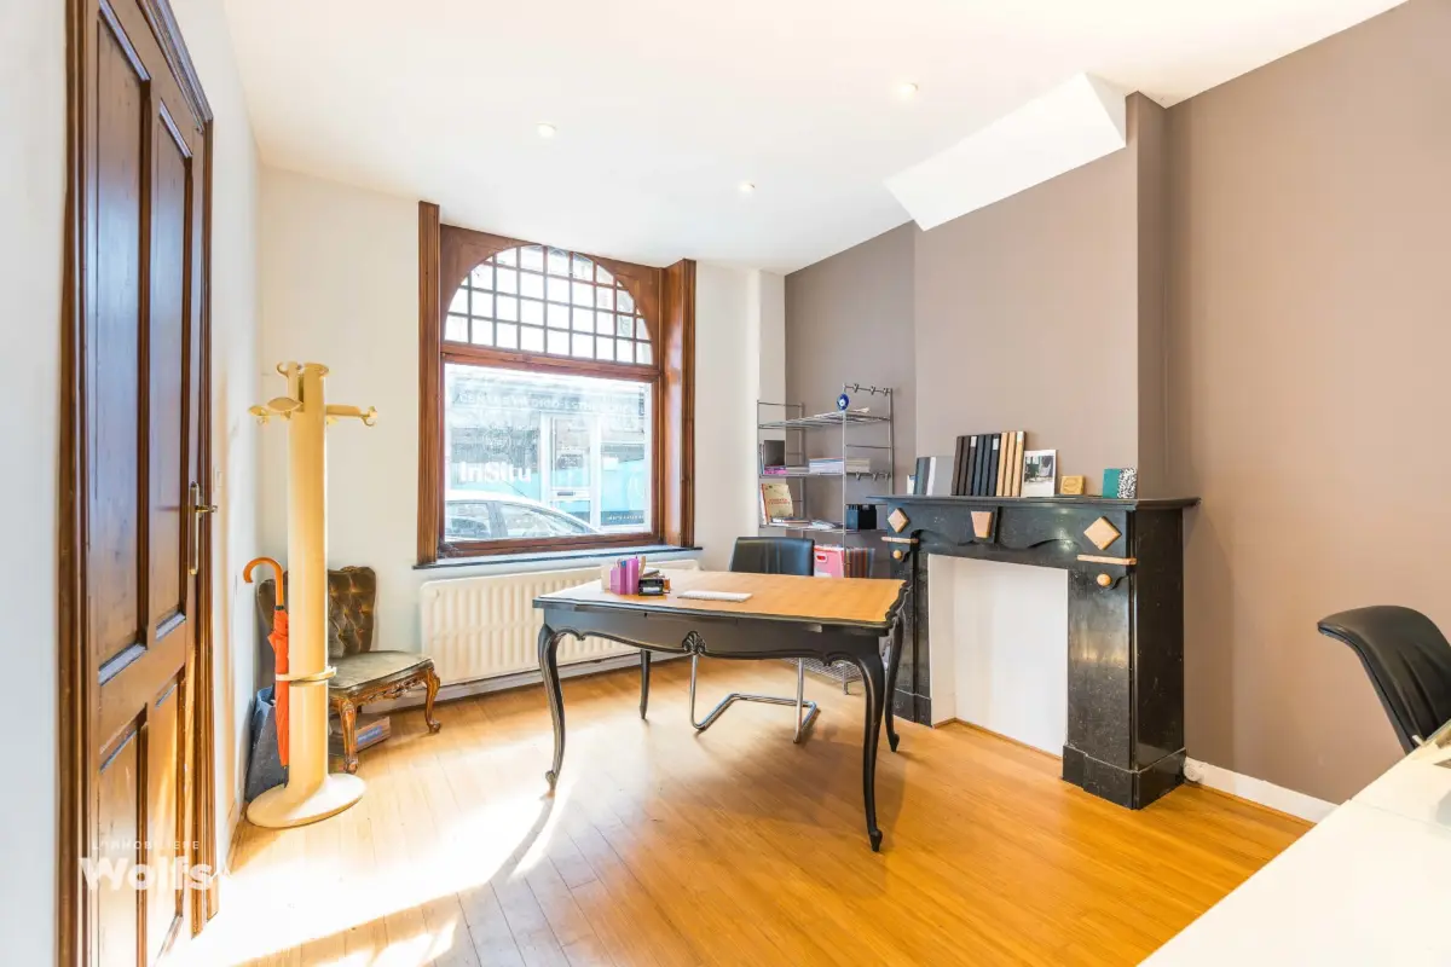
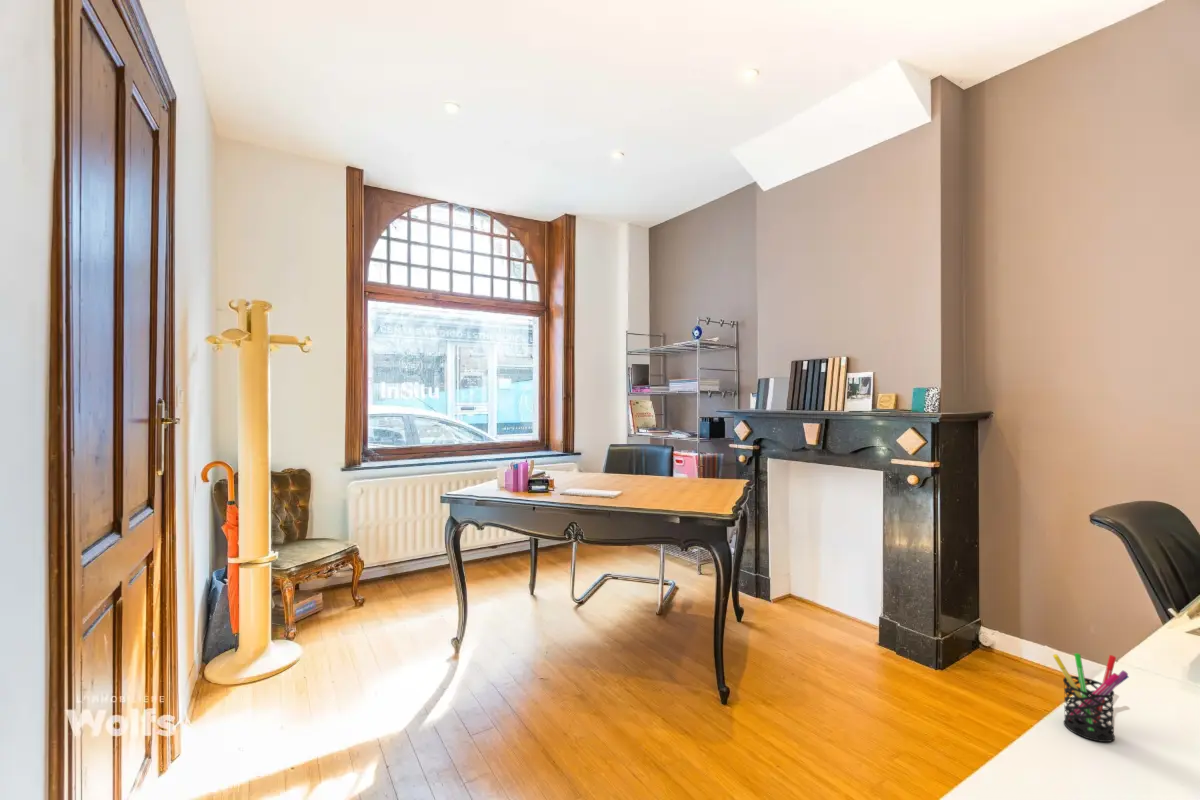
+ pen holder (1089, 690)
